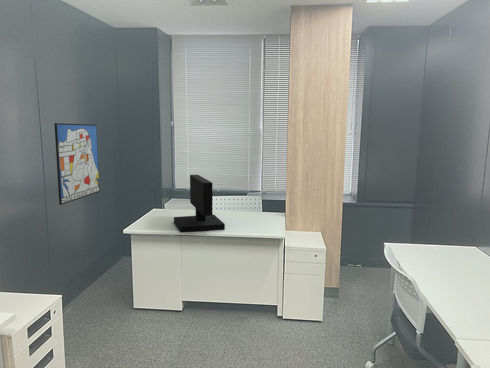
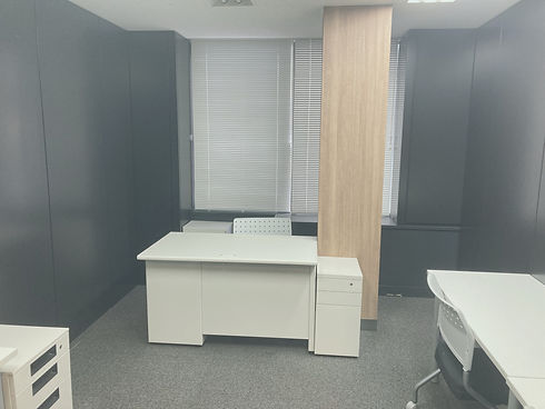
- monitor (198, 202)
- wall art (79, 161)
